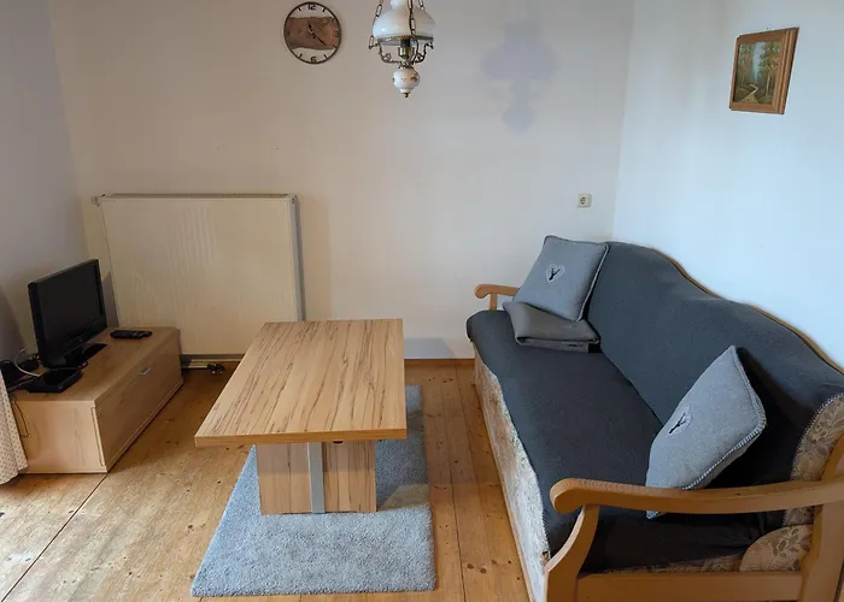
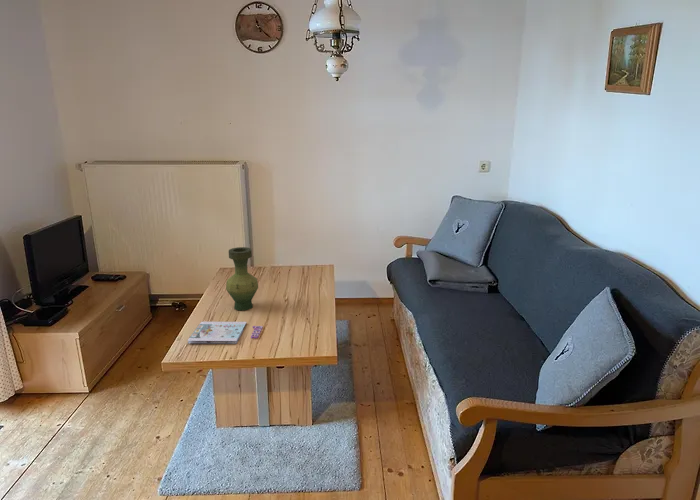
+ magazine (227, 332)
+ vase (241, 279)
